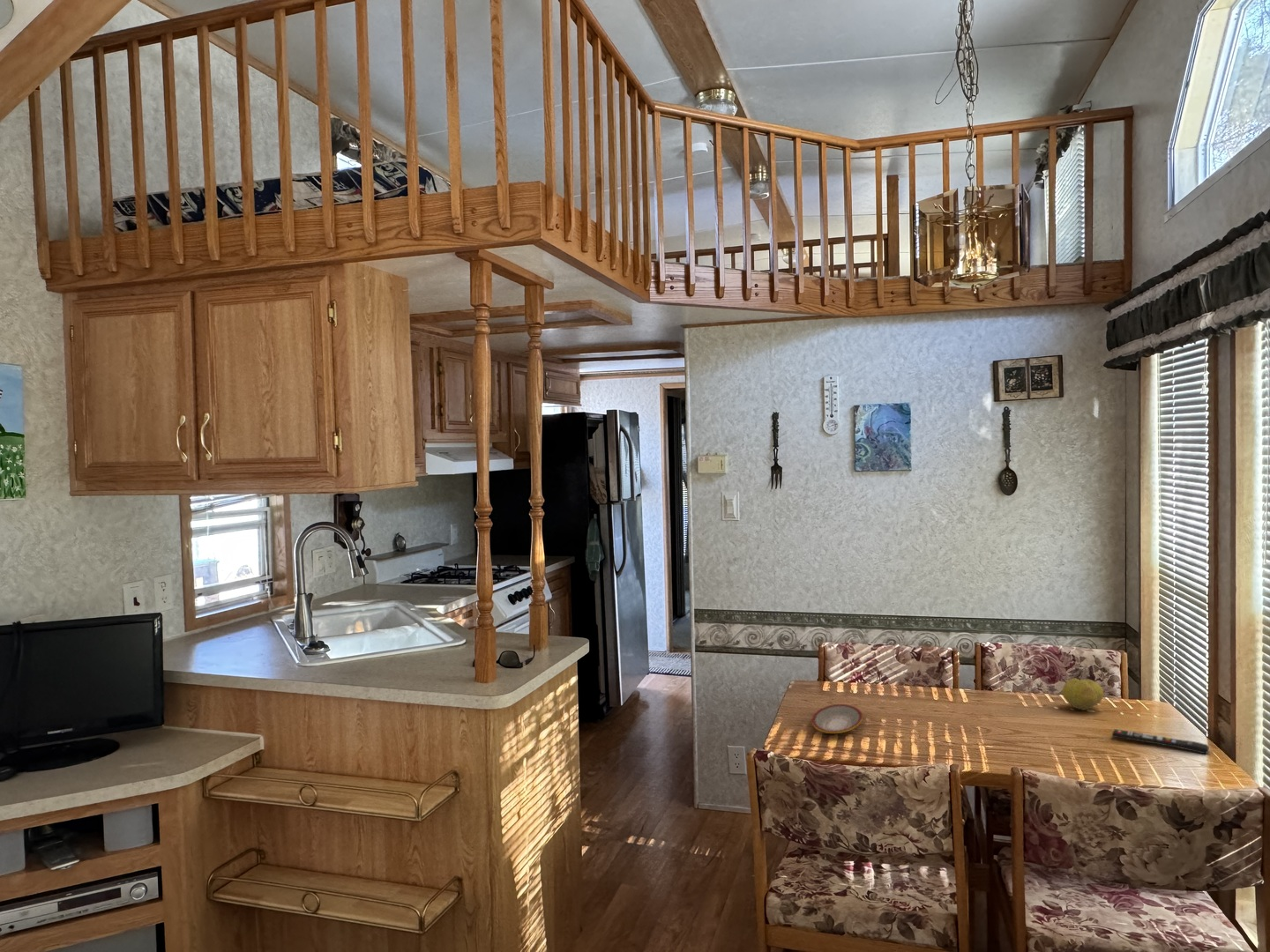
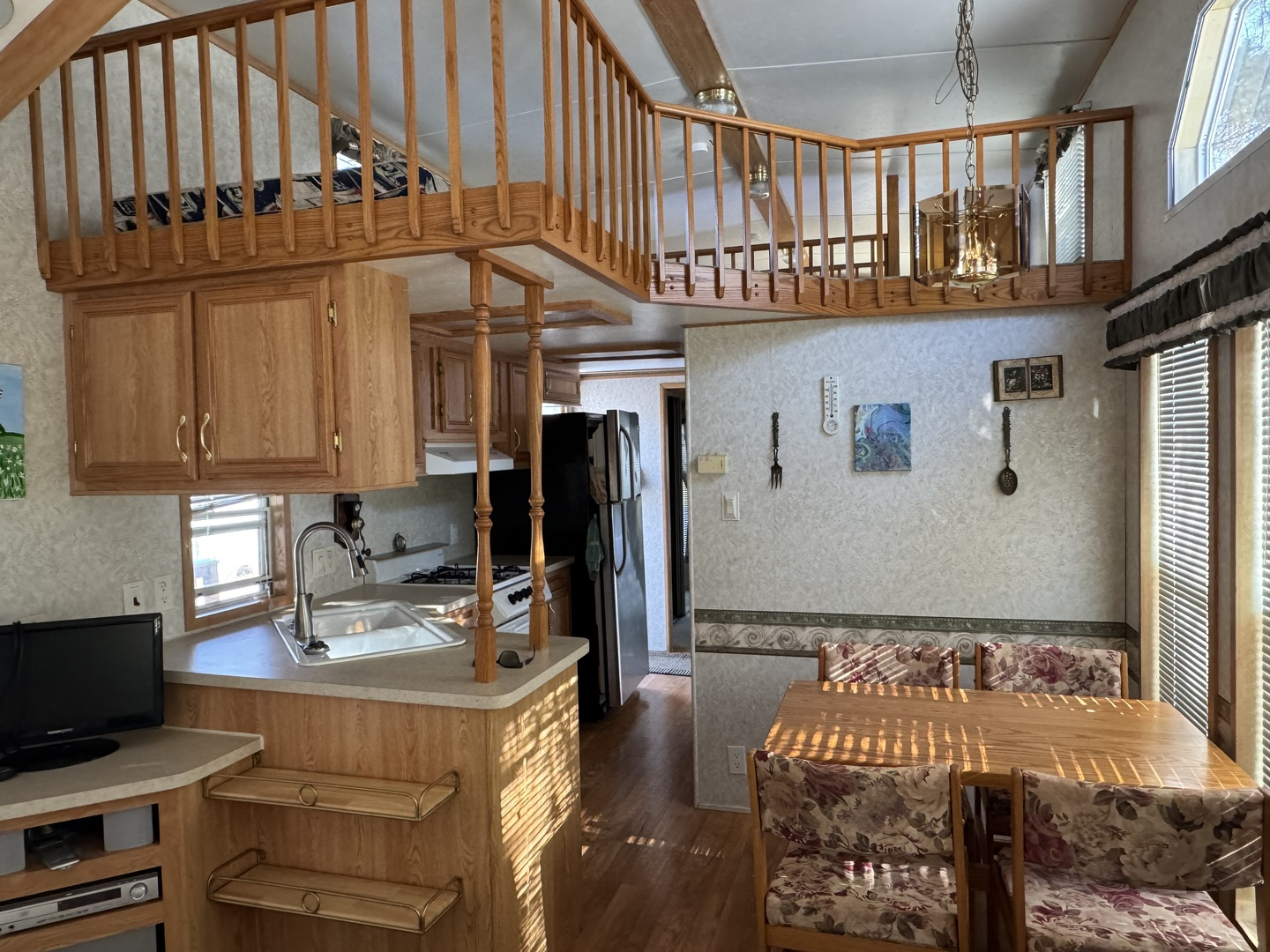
- remote control (1159, 740)
- fruit (1082, 694)
- plate (837, 721)
